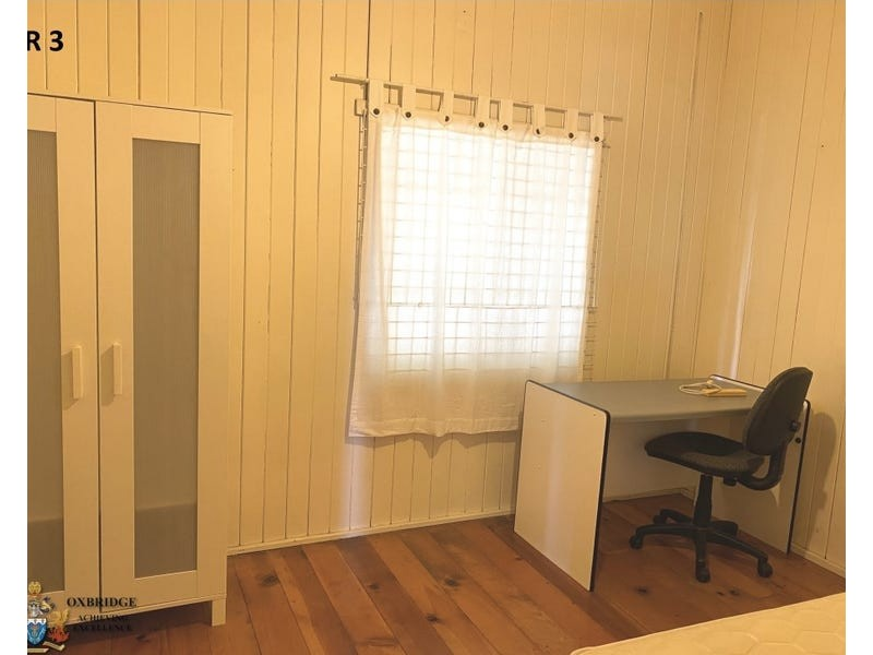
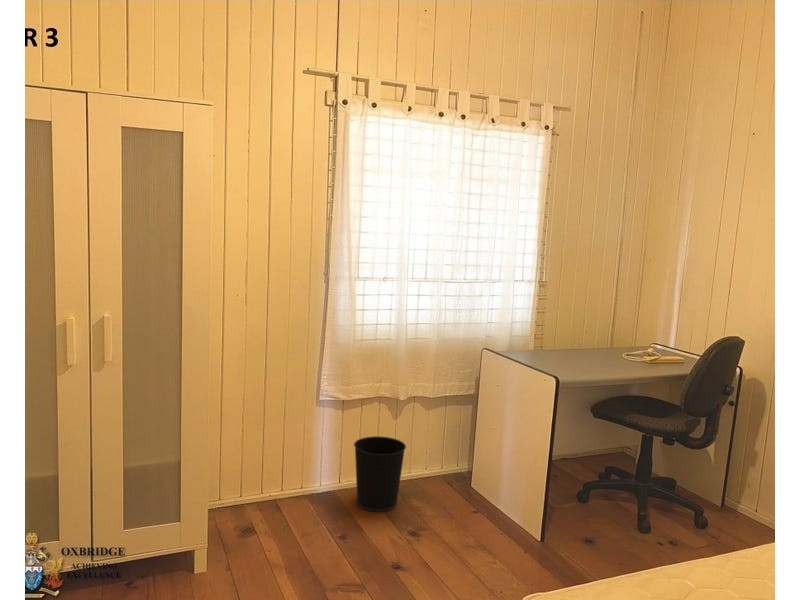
+ wastebasket (378, 473)
